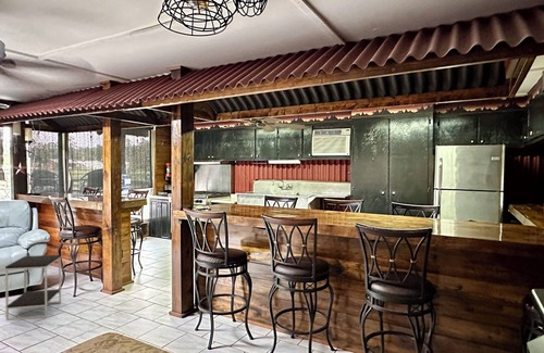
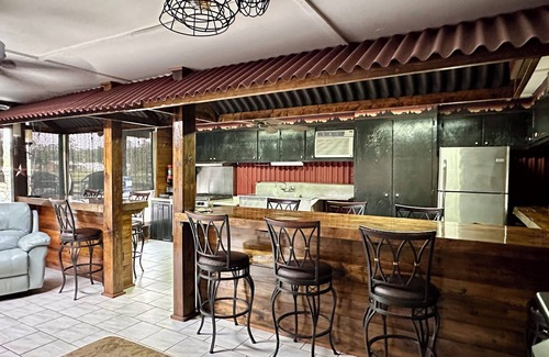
- side table (35, 291)
